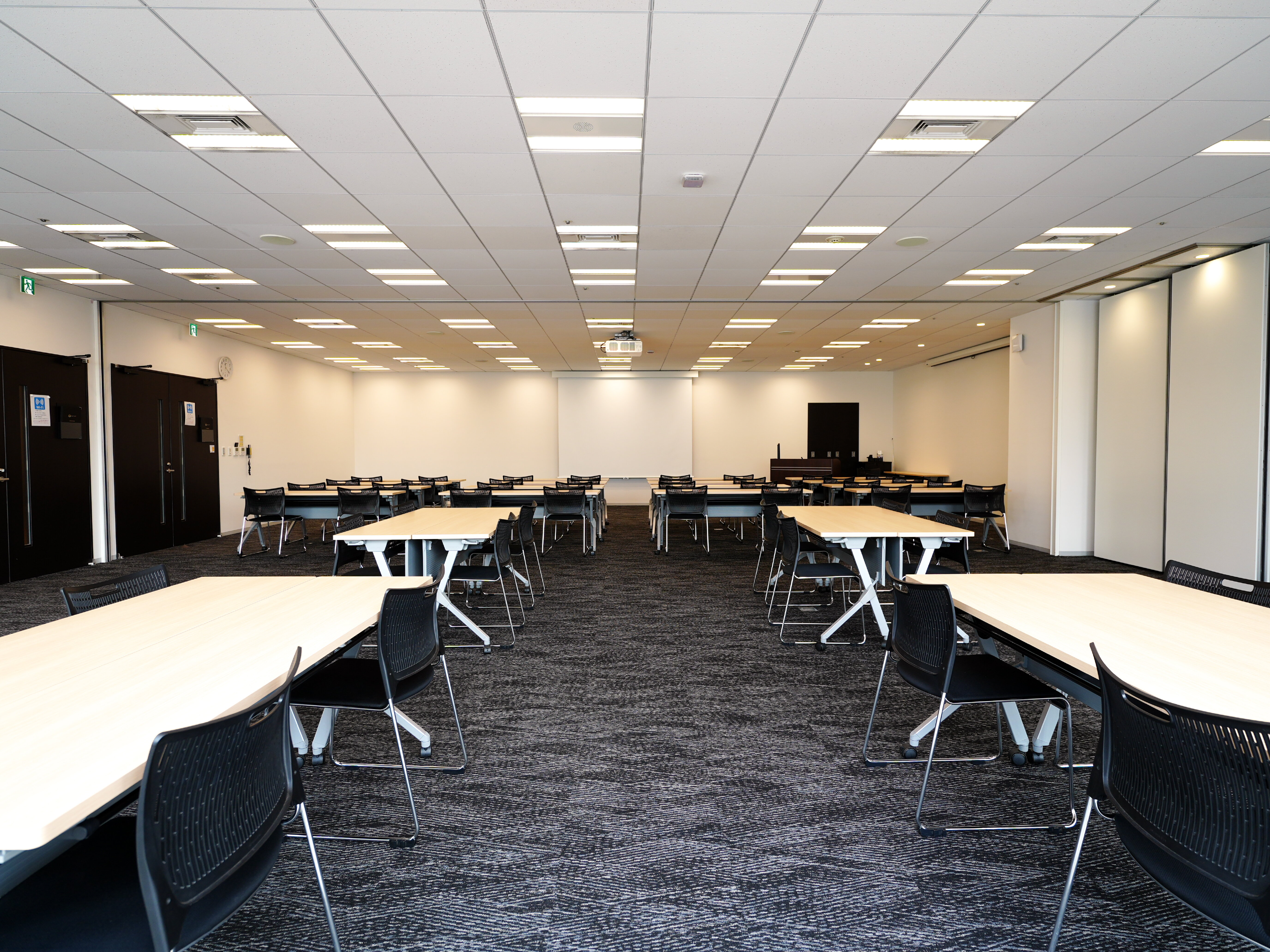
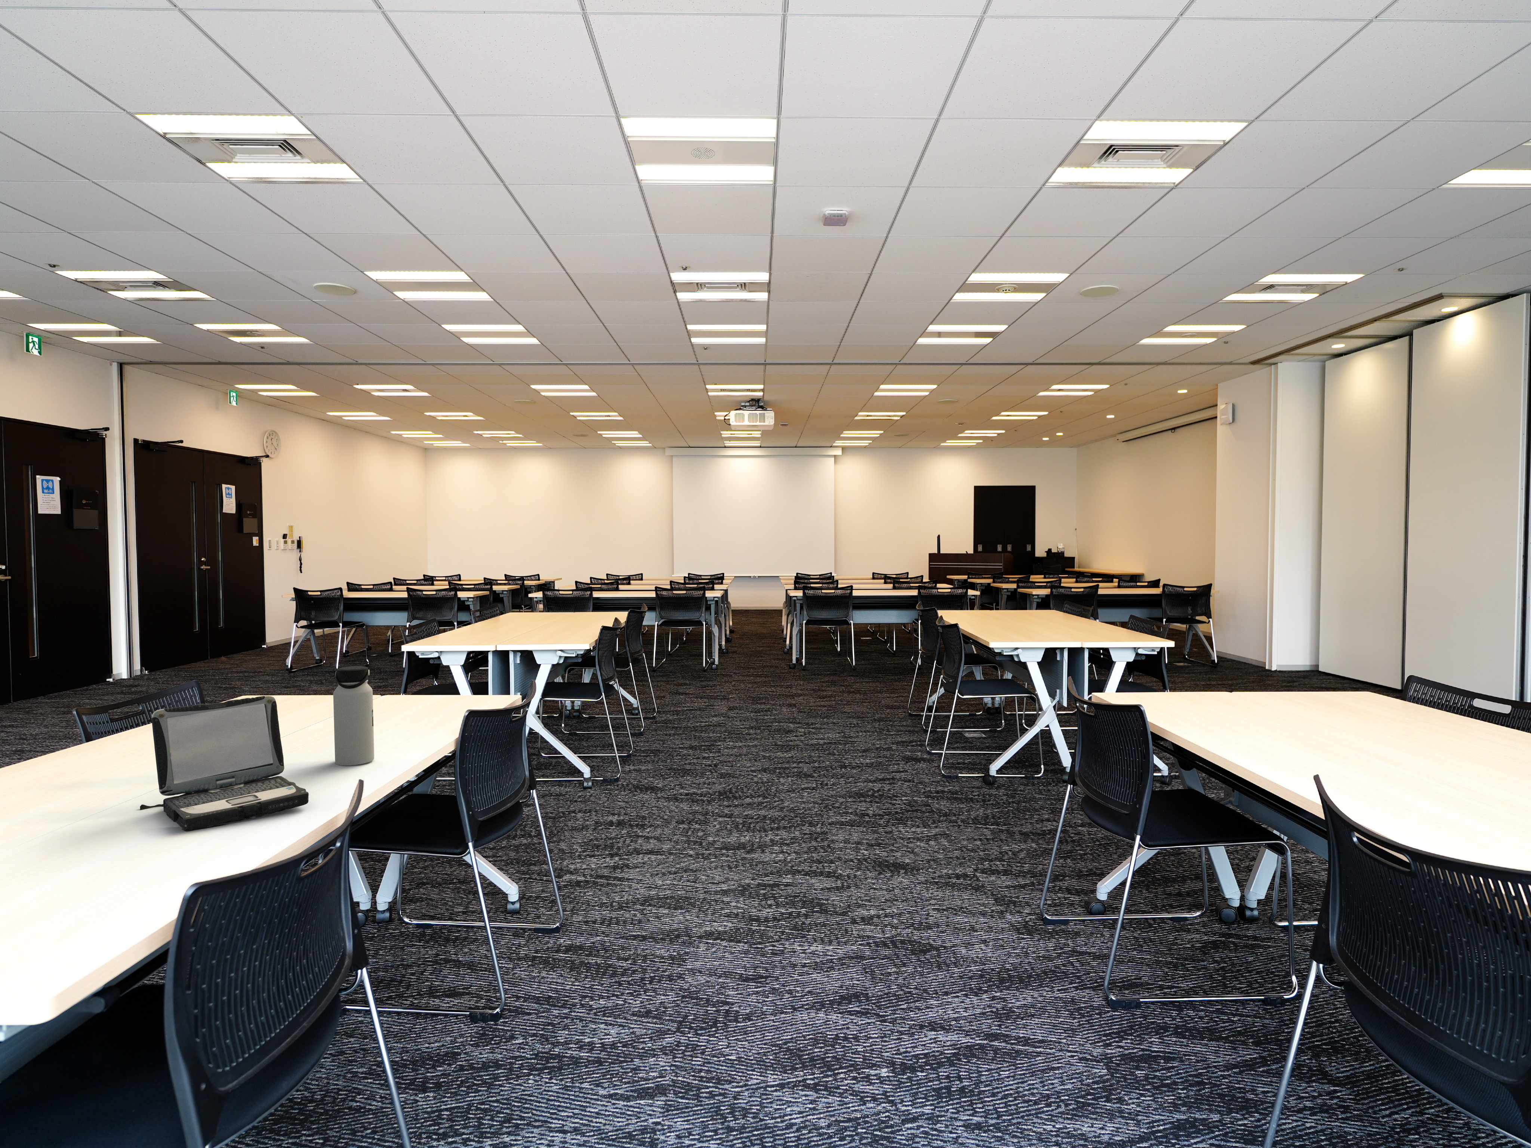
+ water bottle (353, 715)
+ laptop (229, 757)
